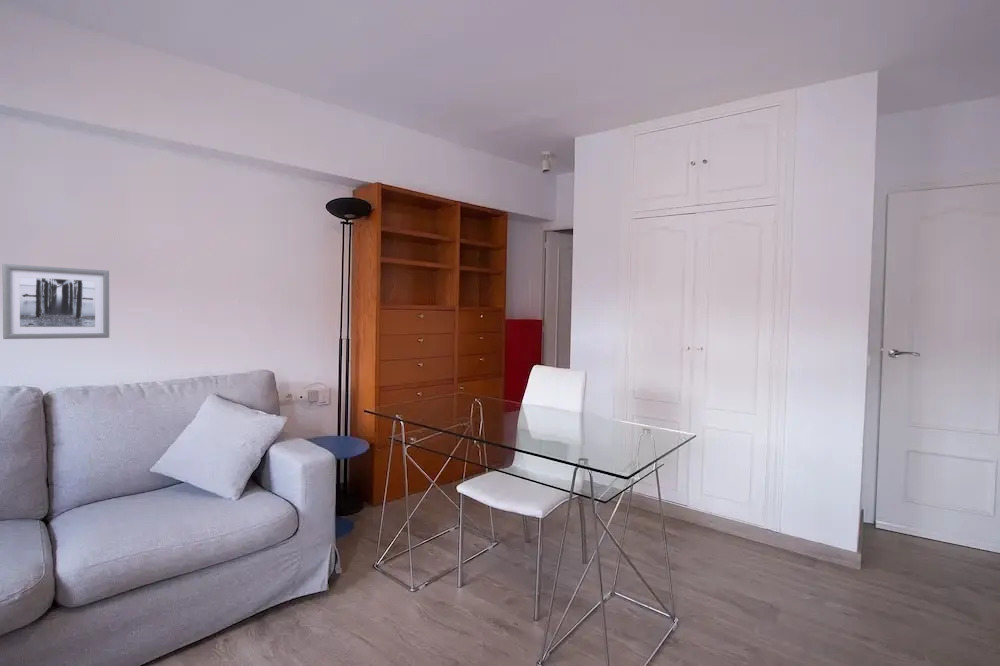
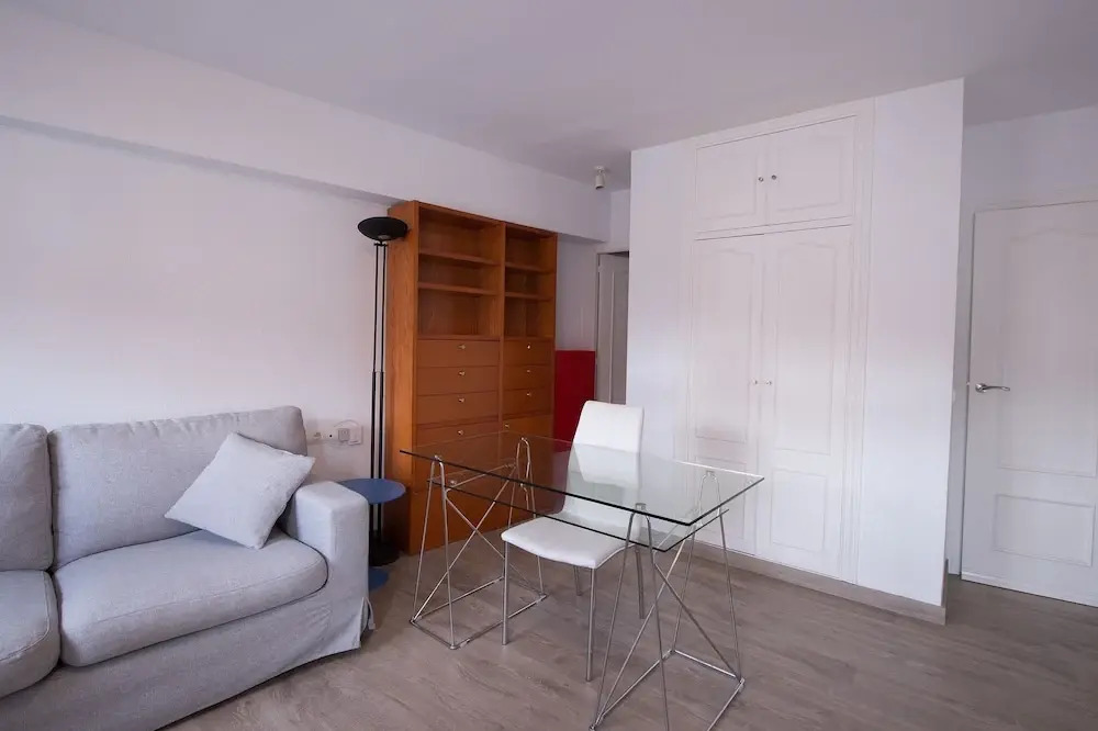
- wall art (58, 303)
